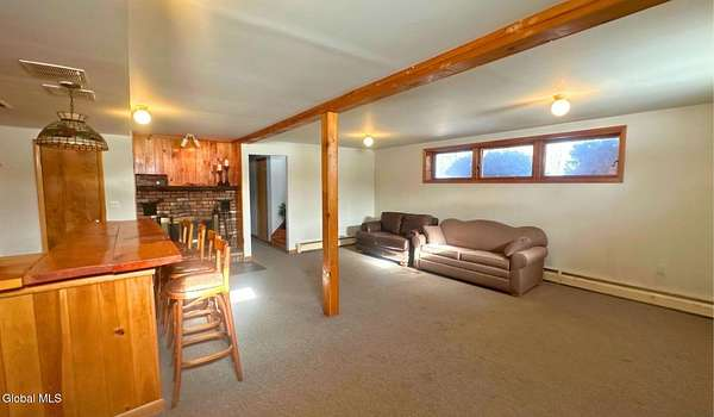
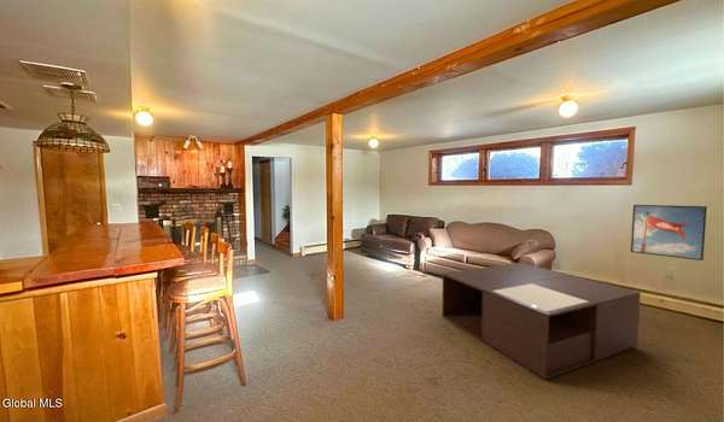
+ coffee table (530, 306)
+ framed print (666, 230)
